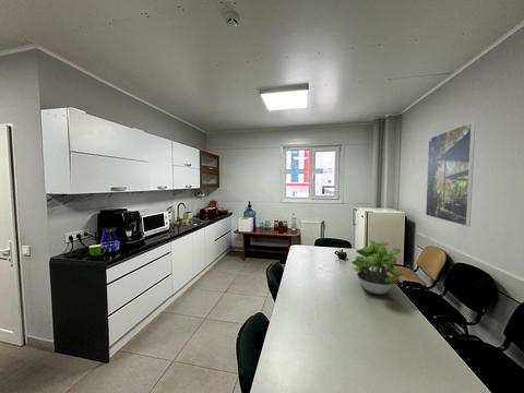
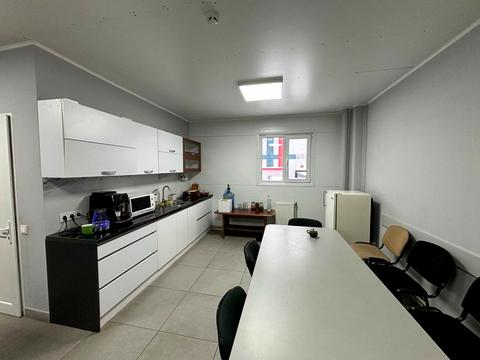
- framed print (446, 176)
- potted plant (374, 264)
